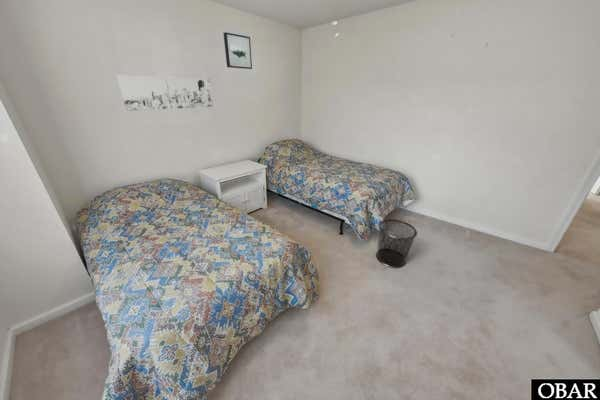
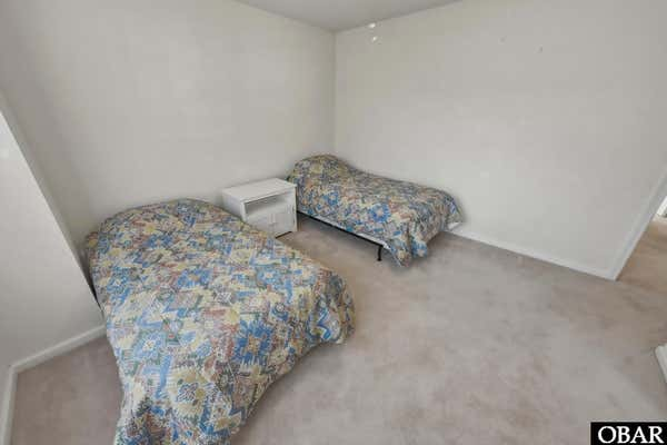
- waste bin (394, 243)
- wall art (171, 93)
- wall art (238, 51)
